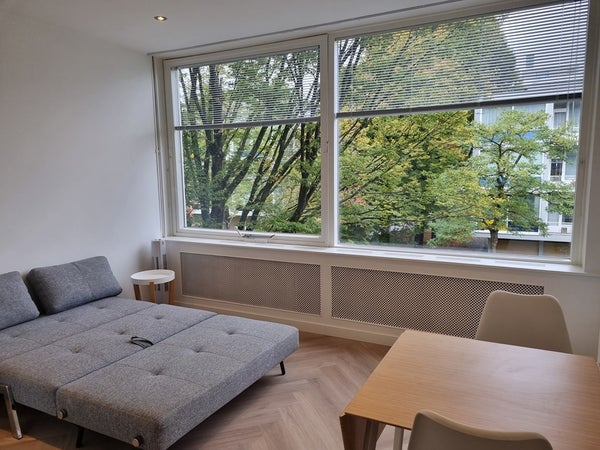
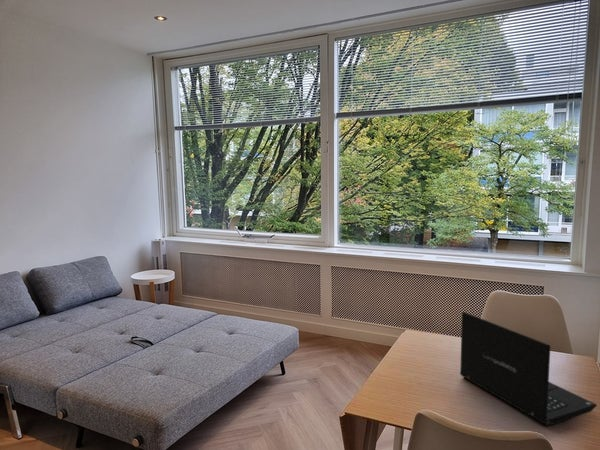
+ laptop (524, 357)
